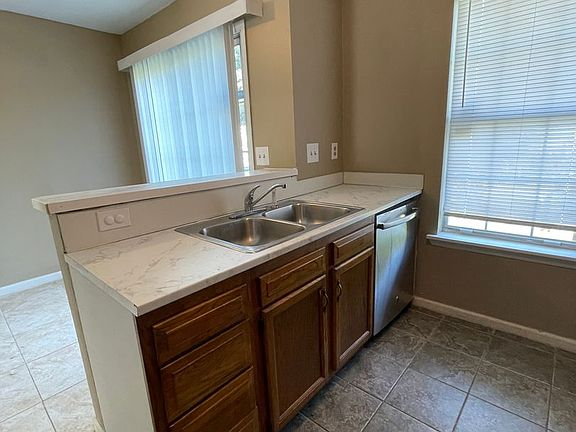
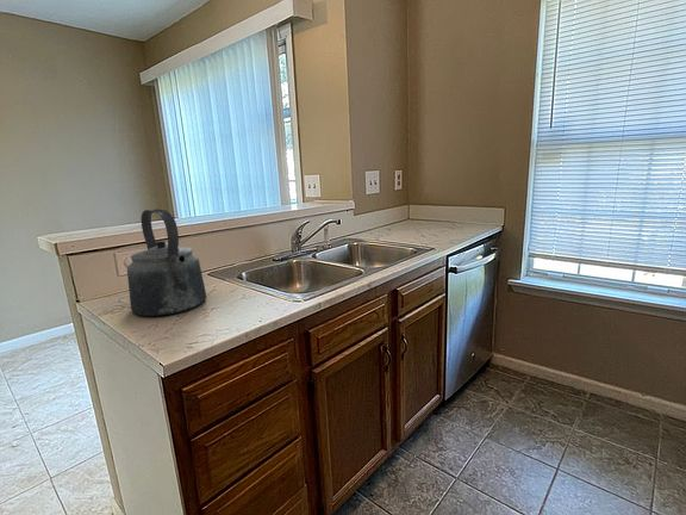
+ kettle (166, 259)
